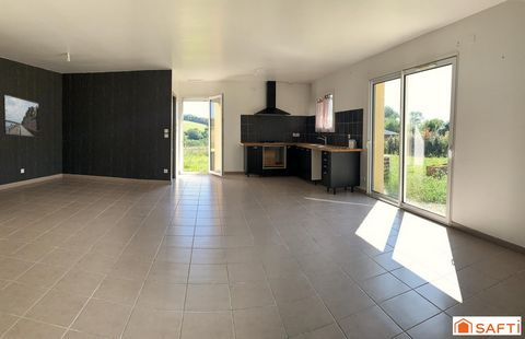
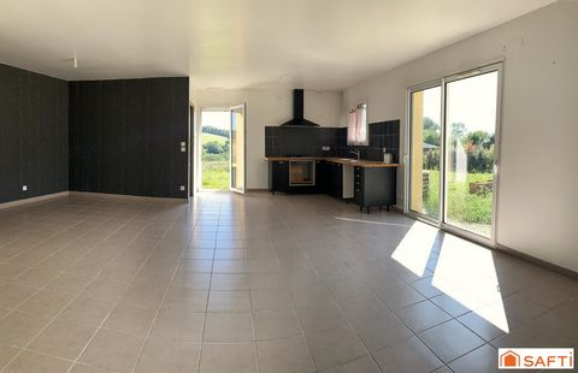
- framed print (23, 117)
